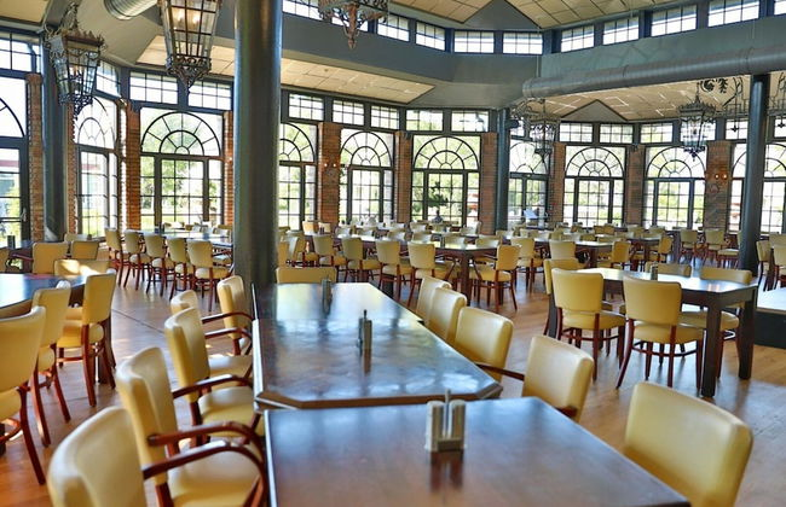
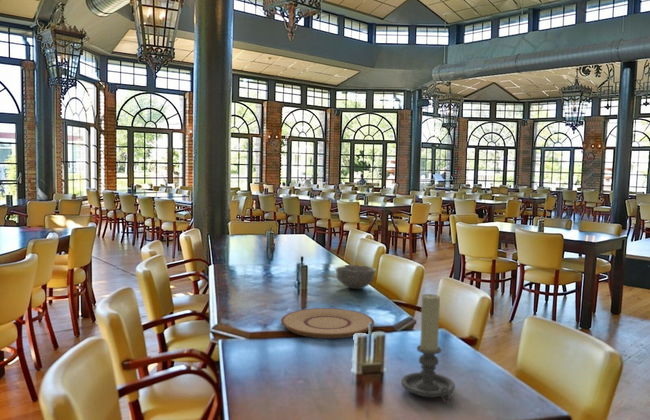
+ bowl (354, 277)
+ candle holder (432, 344)
+ plate (327, 322)
